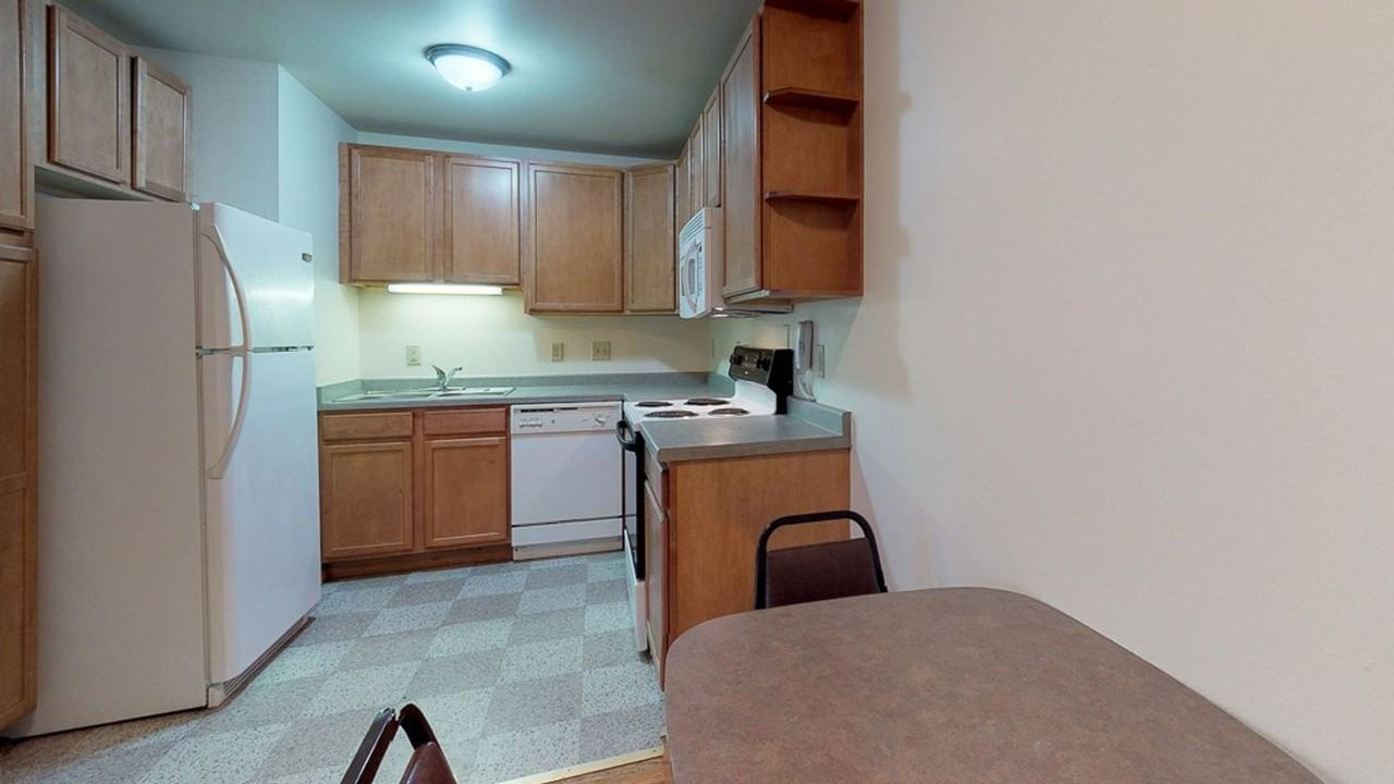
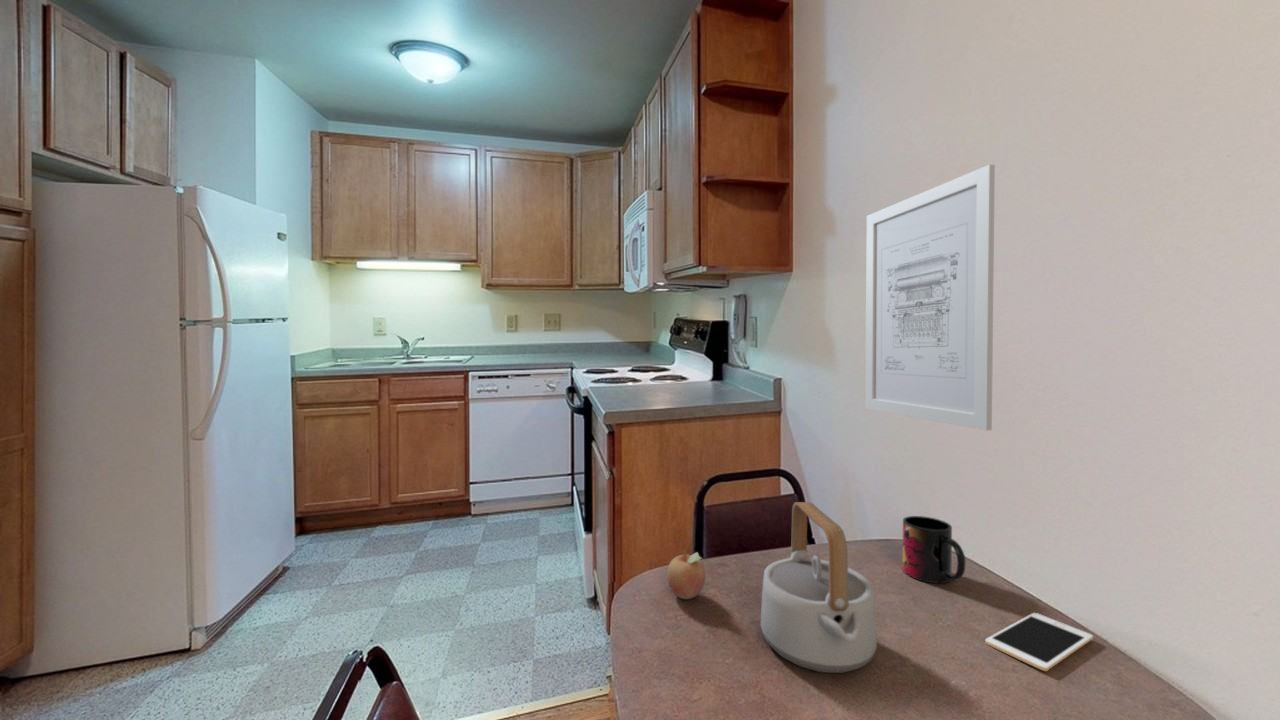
+ wall art (919, 306)
+ cell phone (1039, 639)
+ mug (934, 551)
+ fruit (686, 573)
+ teapot (820, 583)
